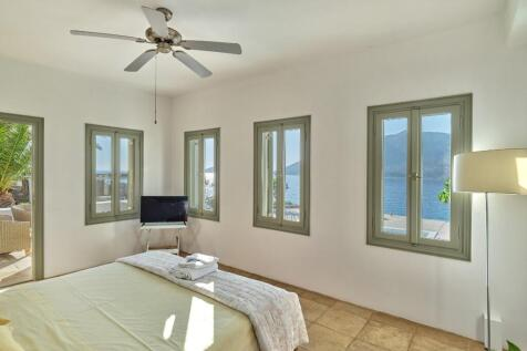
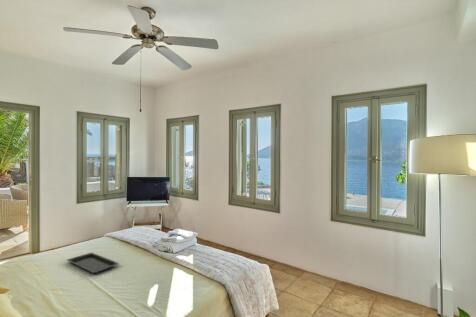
+ serving tray (92, 263)
